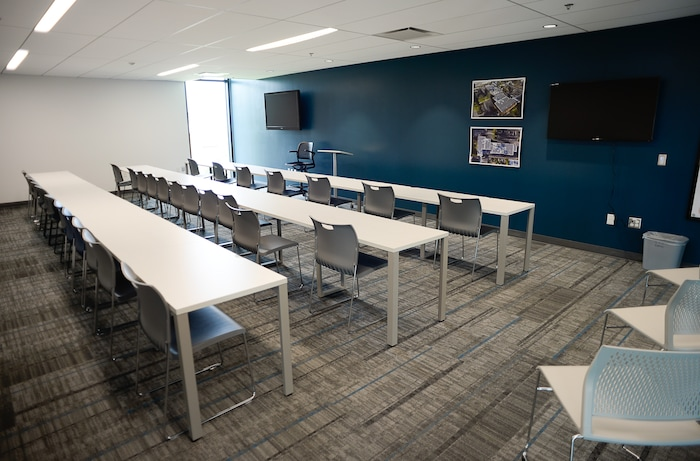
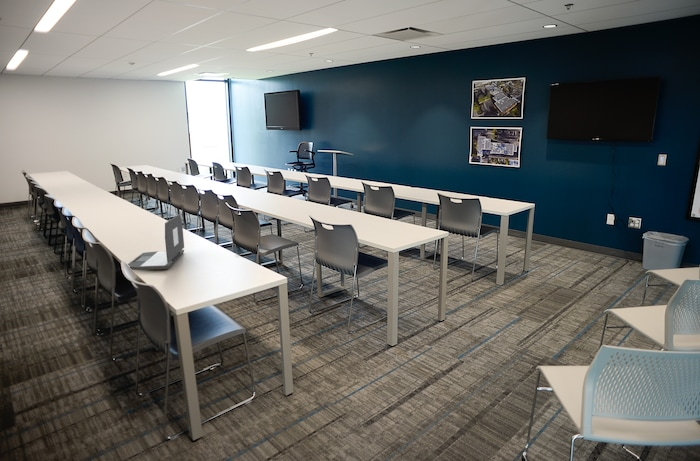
+ laptop (165, 240)
